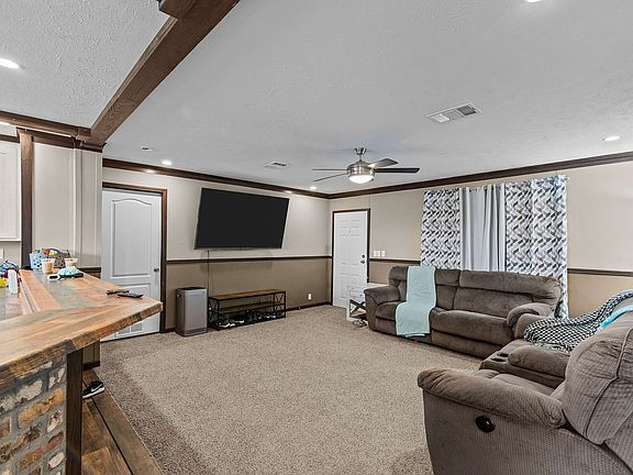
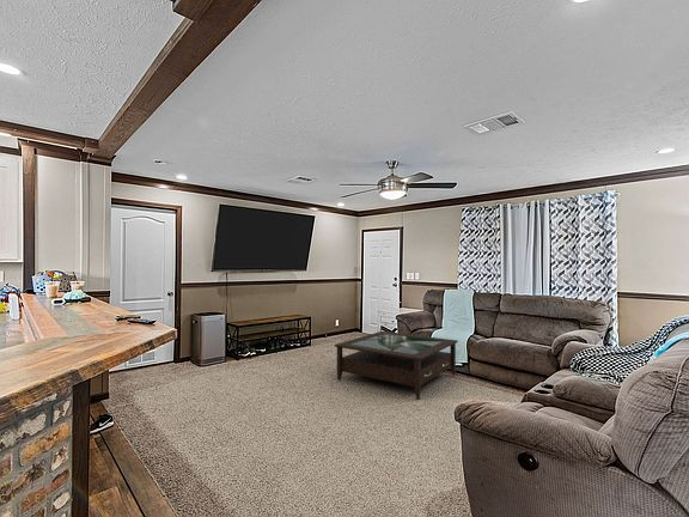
+ coffee table (397, 359)
